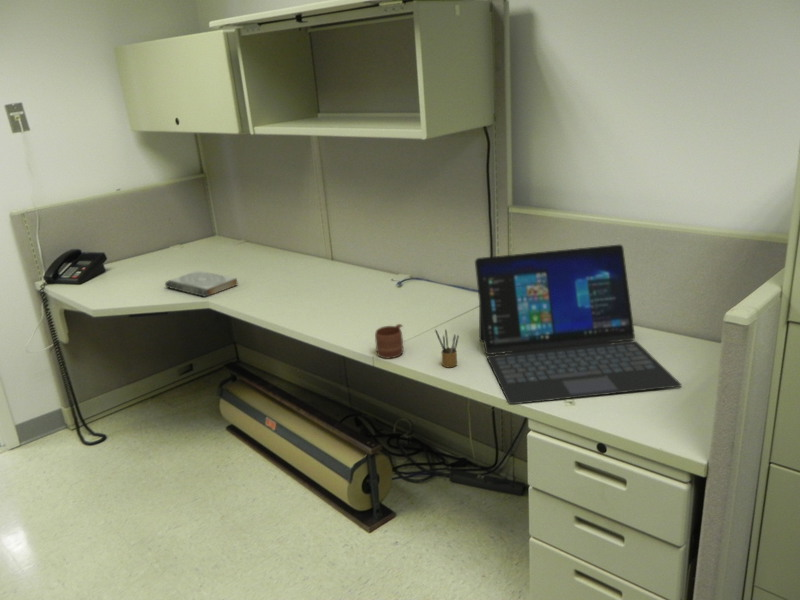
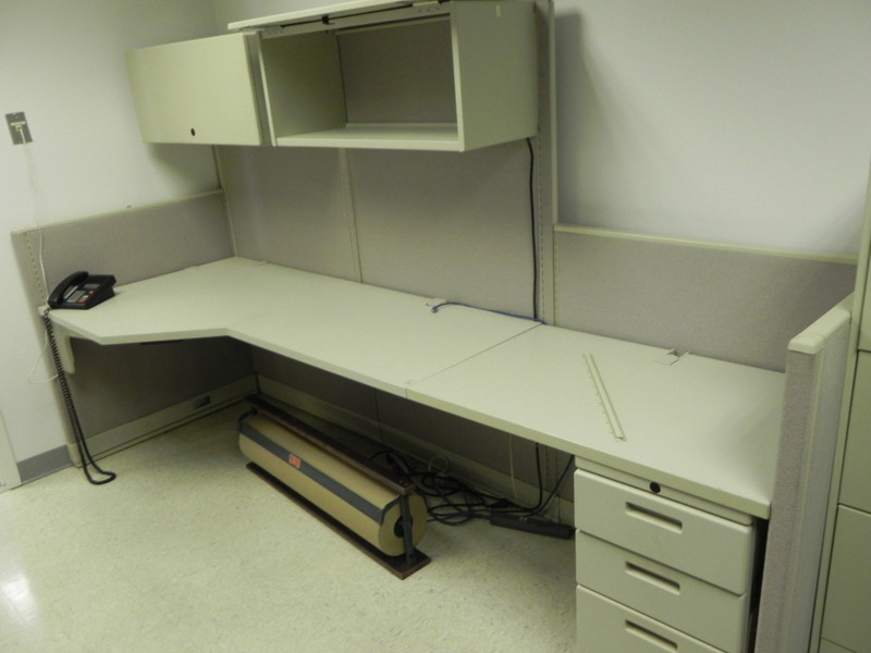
- laptop (570, 317)
- mug (393, 339)
- book (200, 283)
- pencil box (447, 347)
